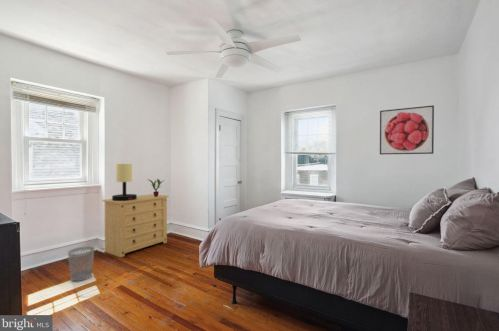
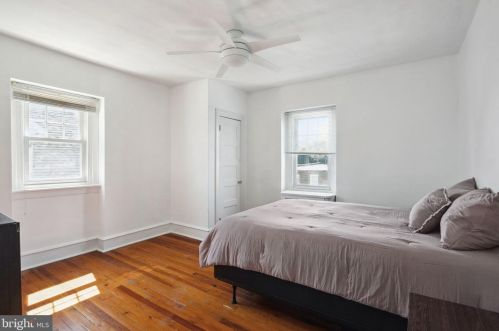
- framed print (405, 131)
- wastebasket (81, 263)
- potted plant (154, 187)
- table lamp (124, 181)
- dresser (137, 222)
